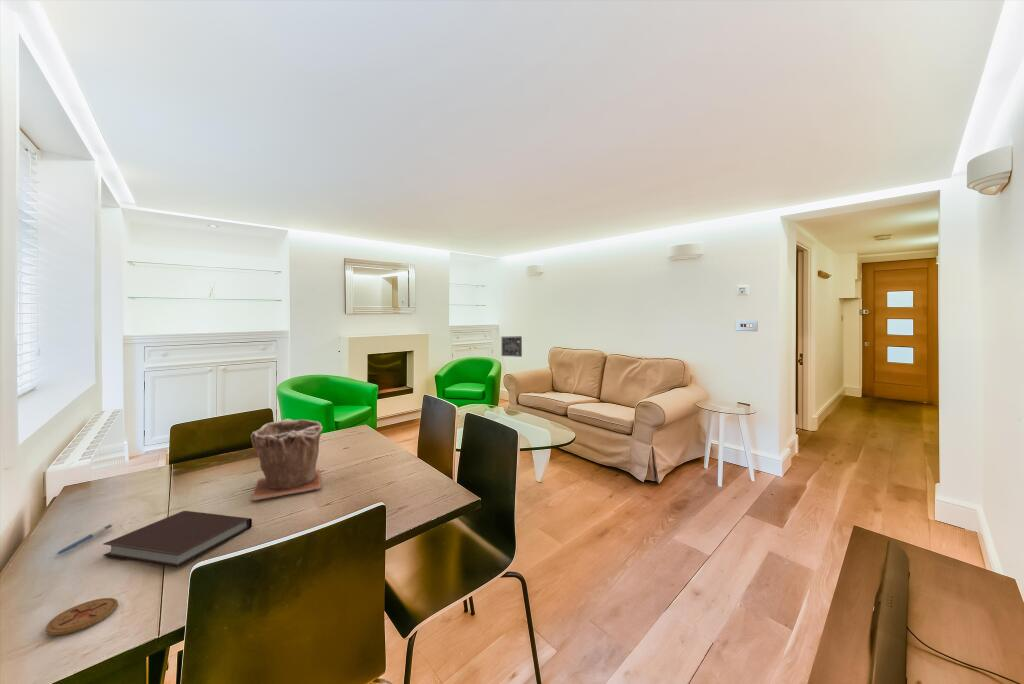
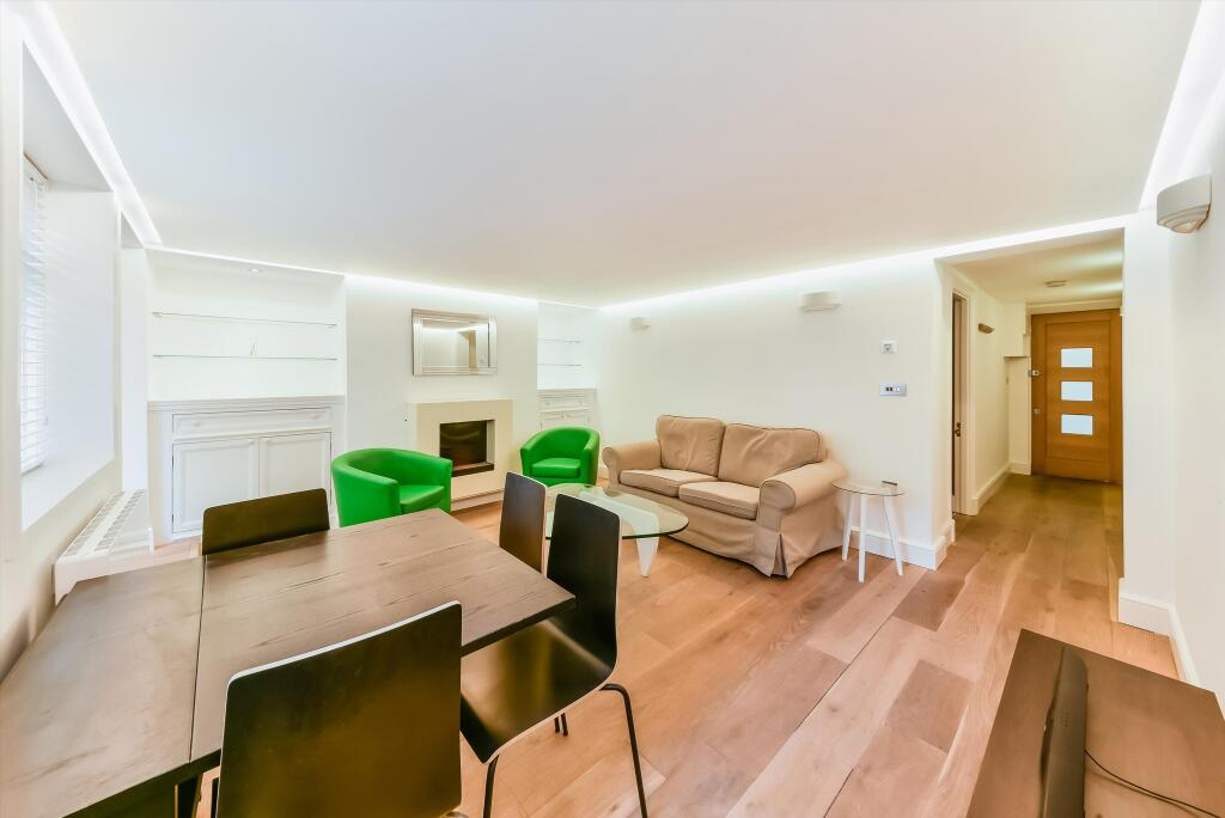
- pen (85, 538)
- wall art (511, 346)
- coaster (83, 615)
- notebook (182, 535)
- plant pot (288, 454)
